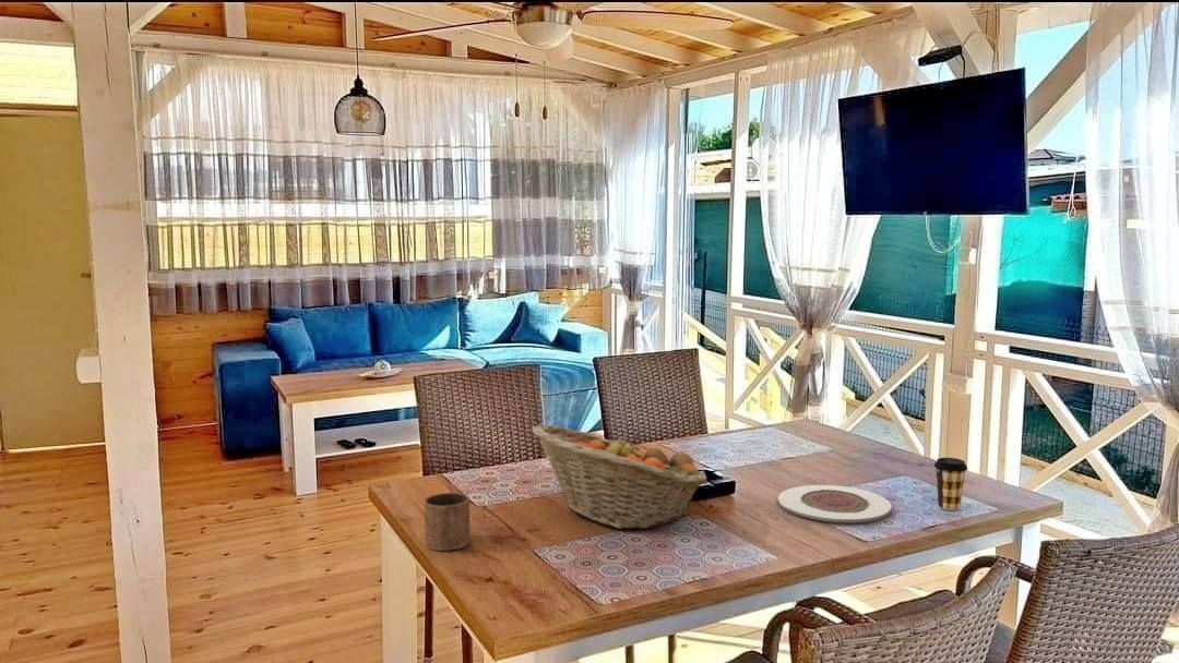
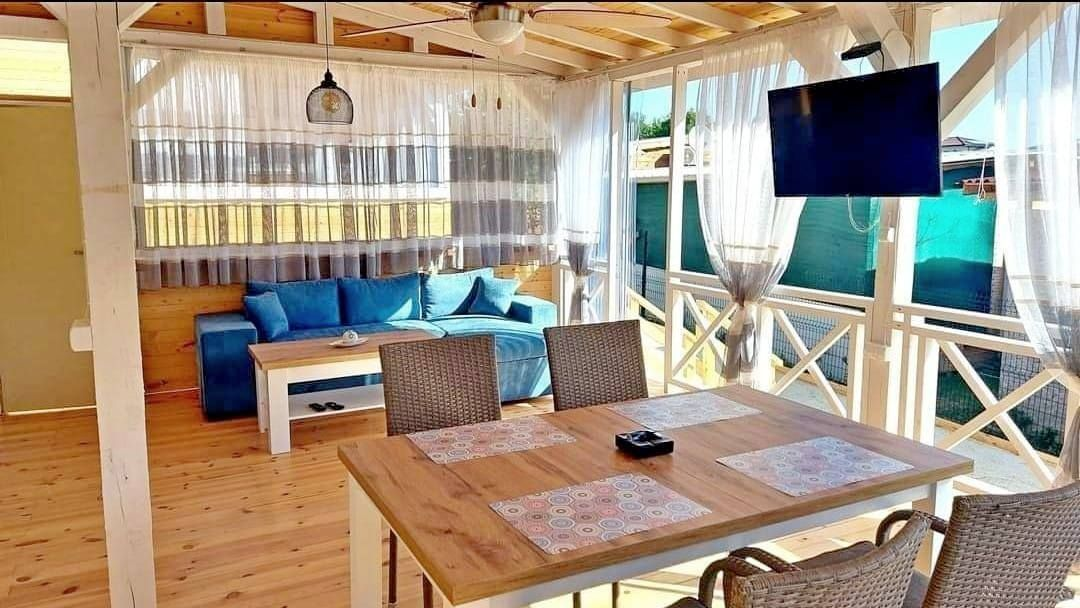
- mug (445, 517)
- fruit basket (617, 467)
- coffee cup (950, 483)
- plate (833, 502)
